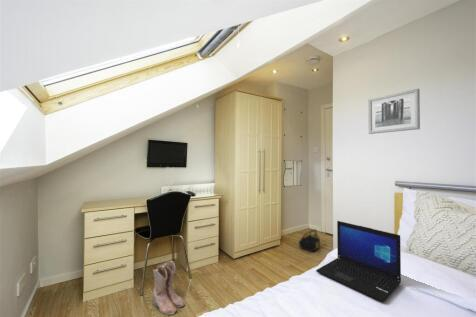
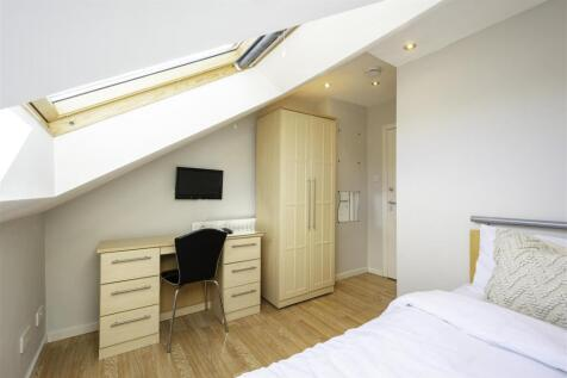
- boots (168, 284)
- laptop (356, 254)
- backpack (311, 237)
- wall art (392, 113)
